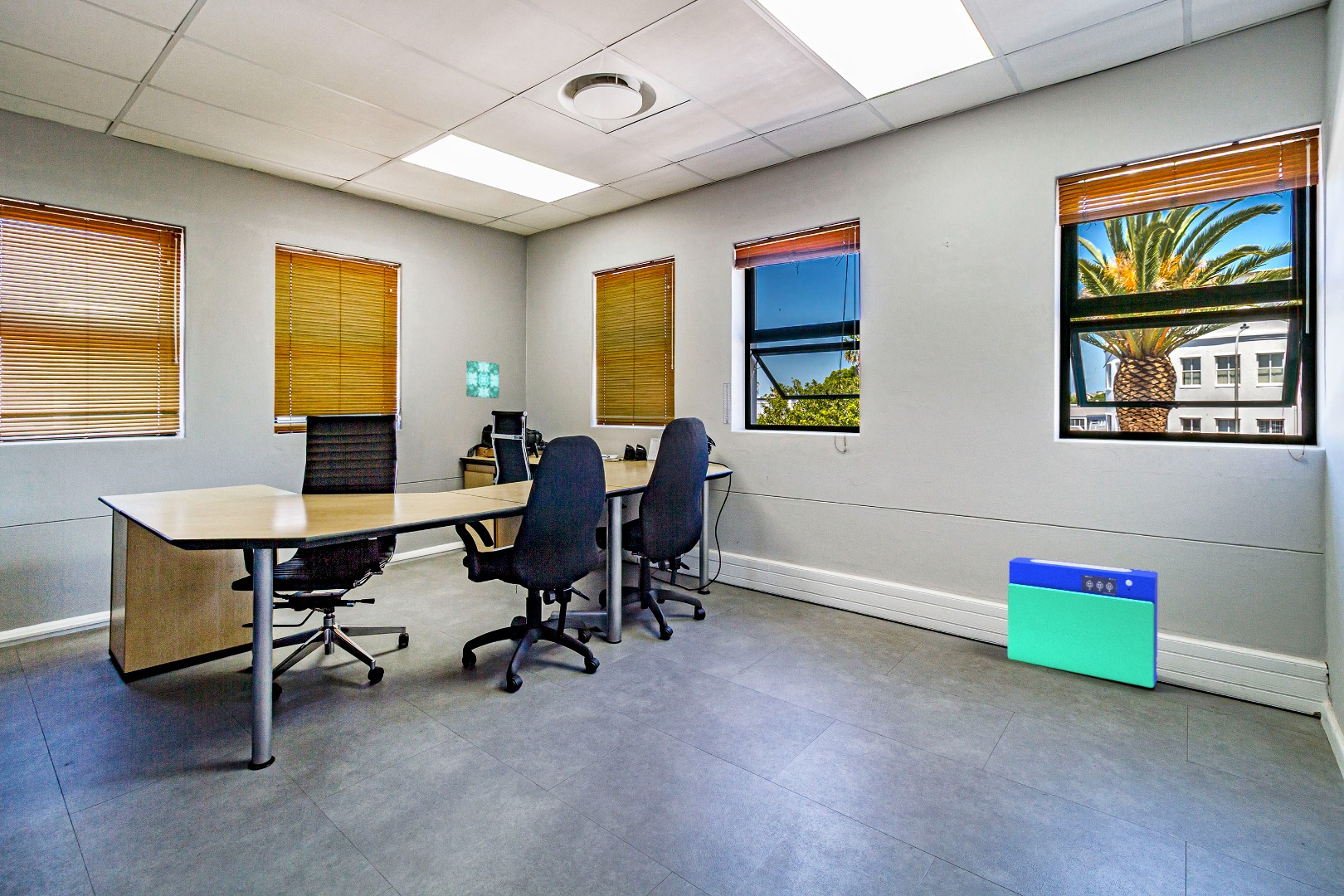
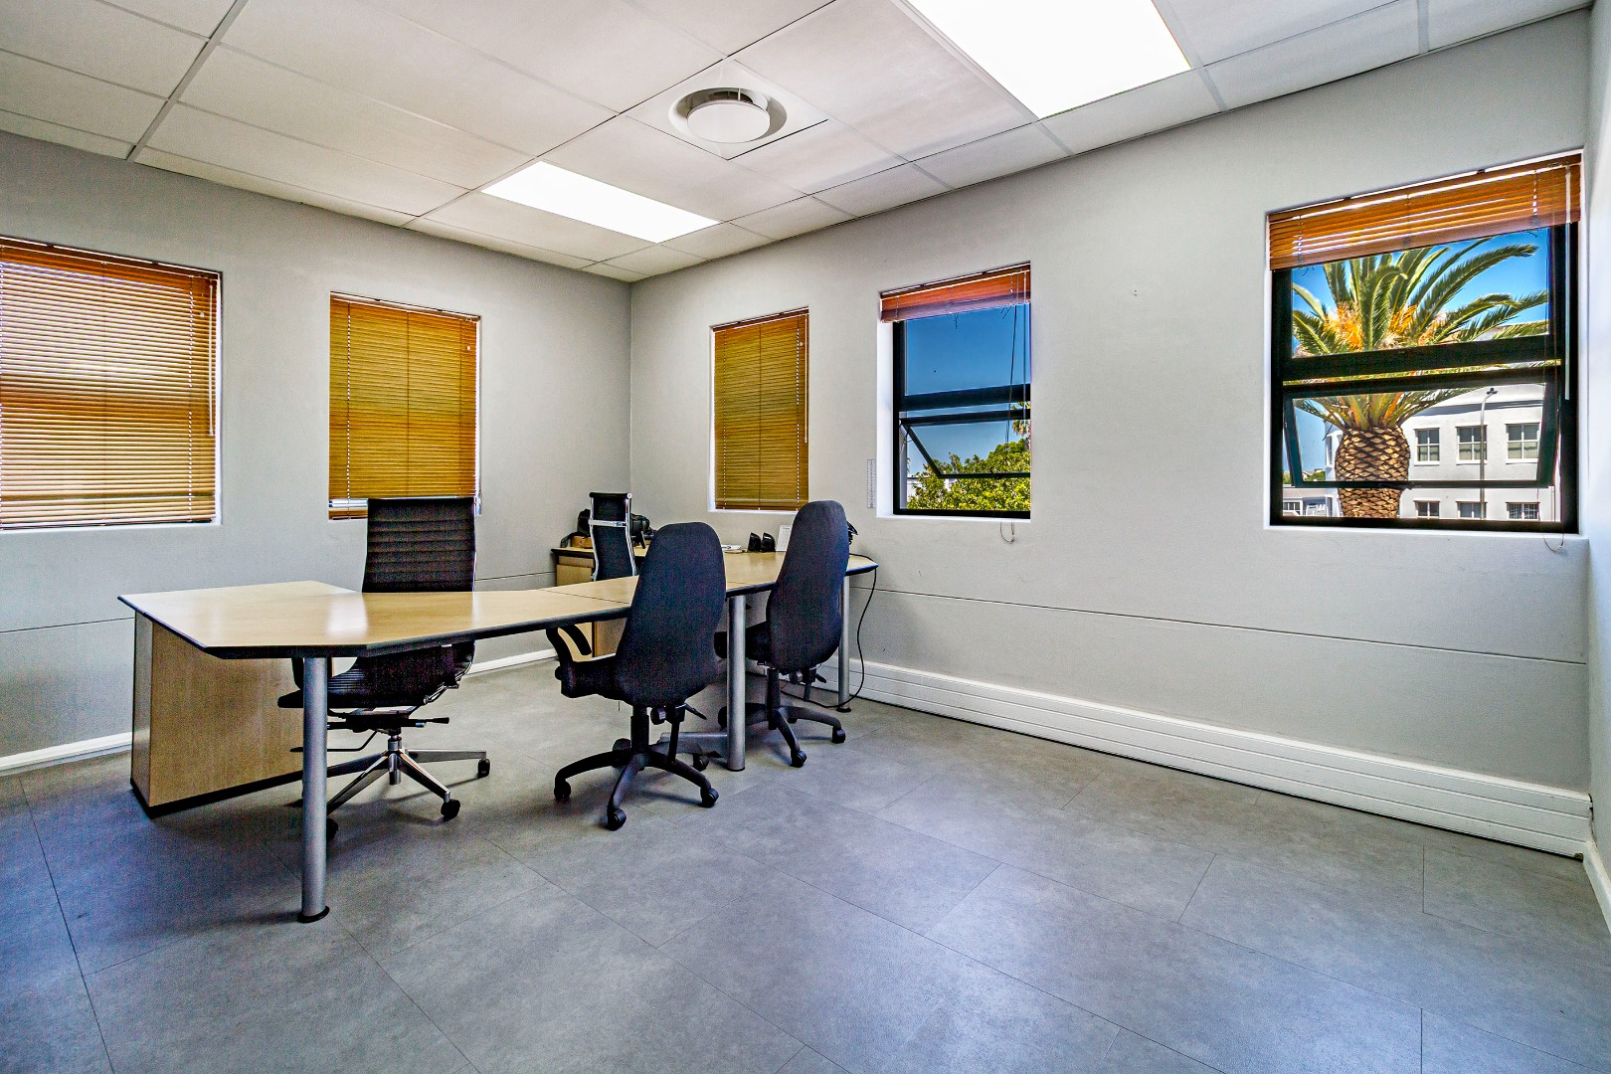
- air purifier (1080, 616)
- wall art (483, 379)
